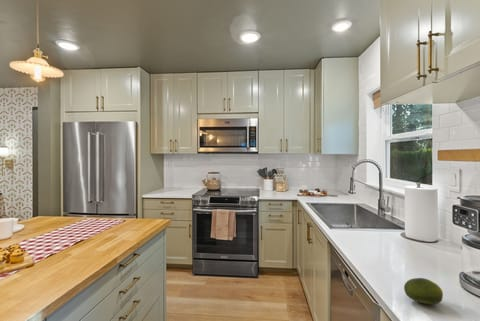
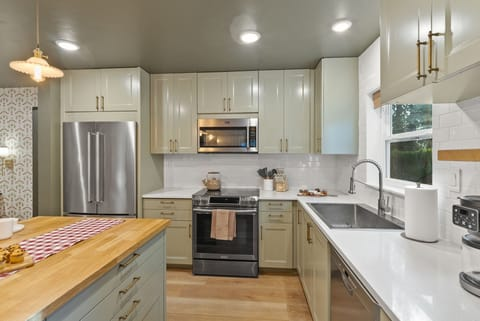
- fruit (422, 290)
